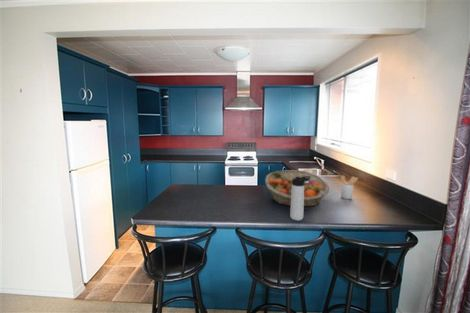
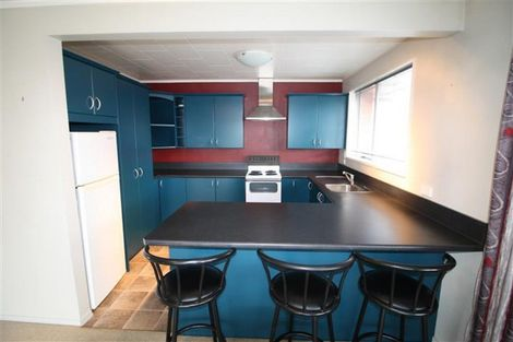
- utensil holder (349, 187)
- thermos bottle (300, 197)
- fruit basket (291, 187)
